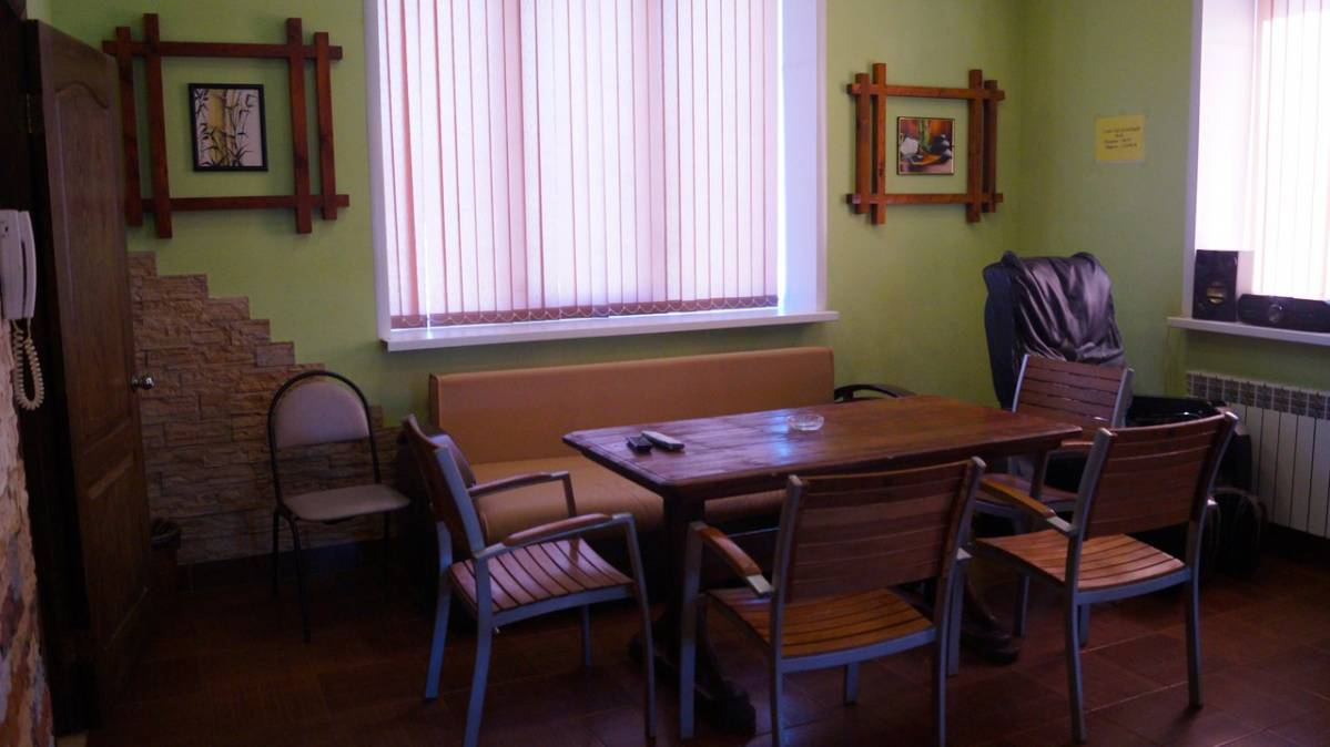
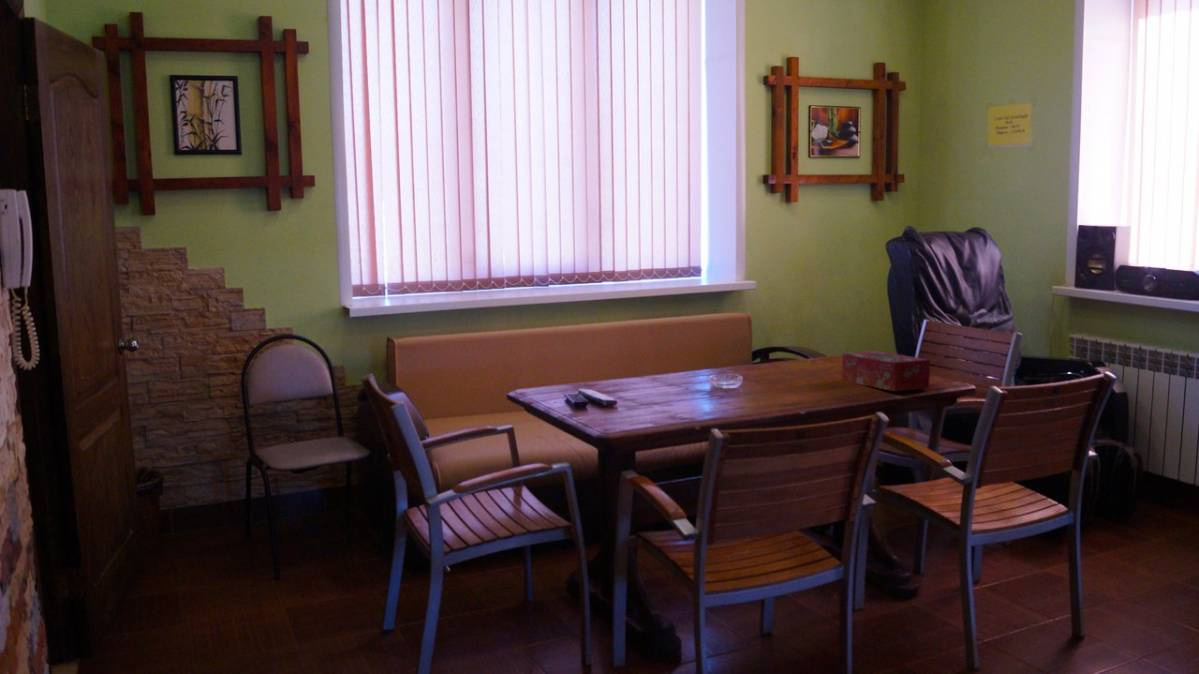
+ tissue box (884, 370)
